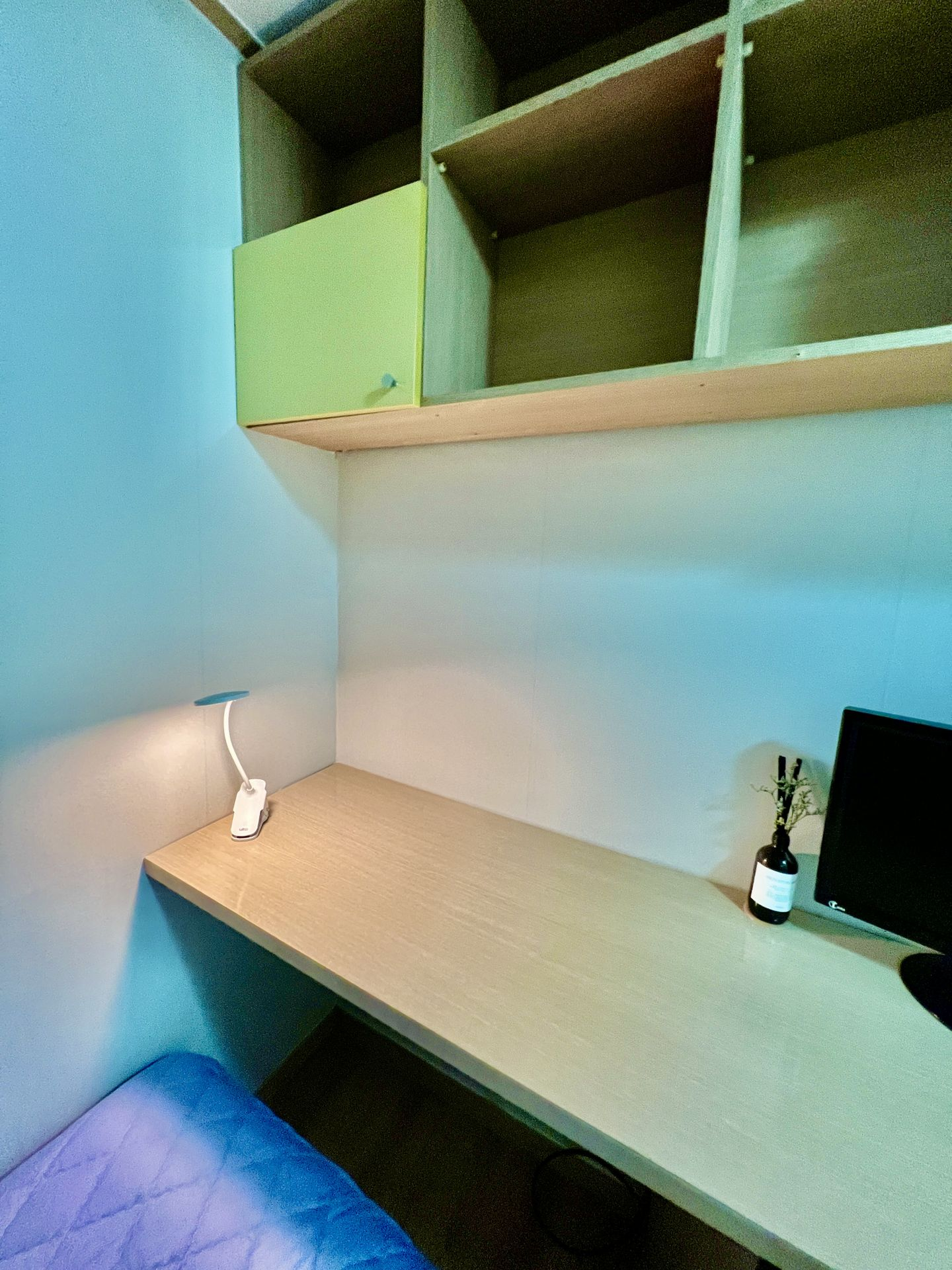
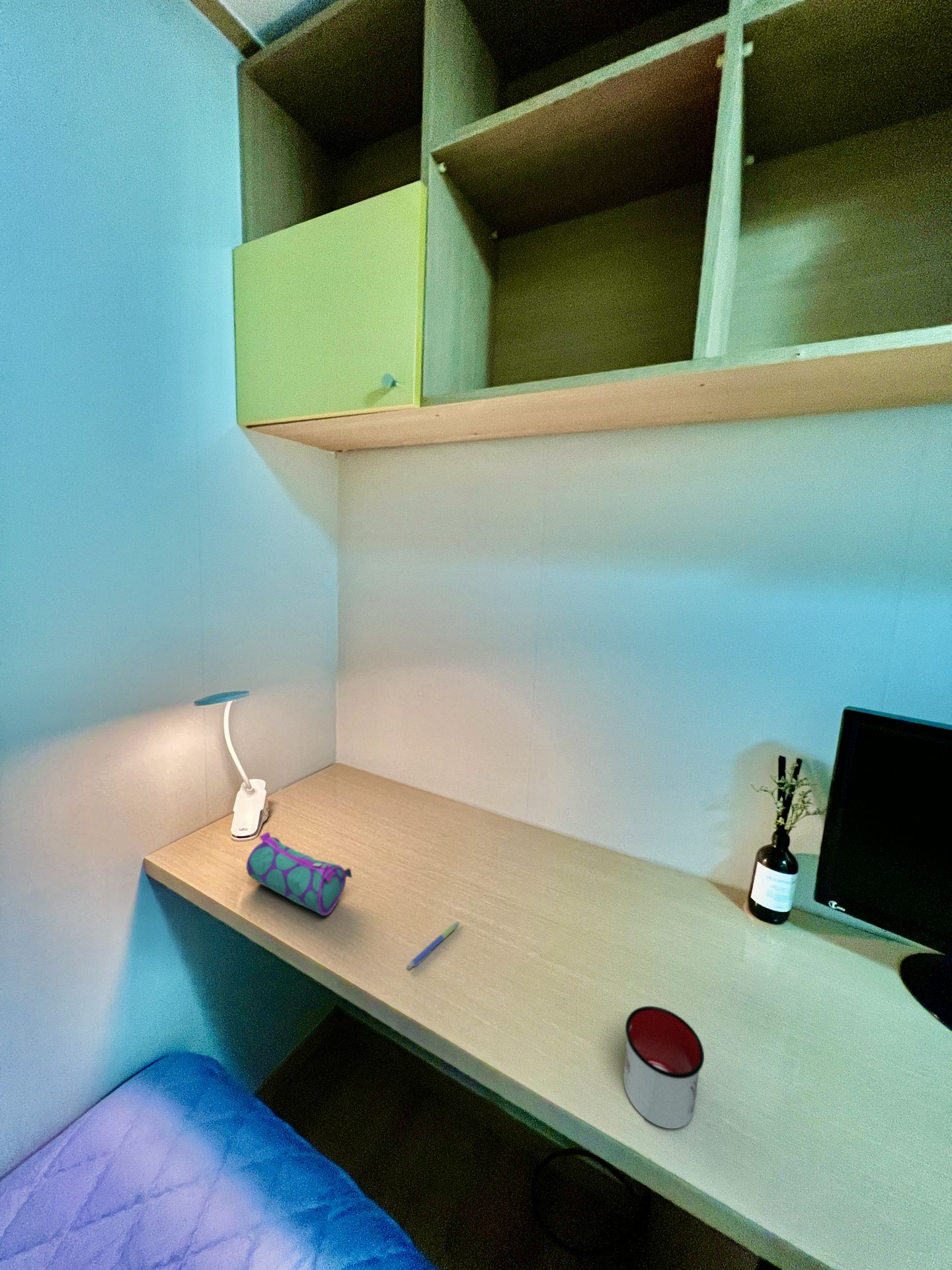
+ pencil case (297, 872)
+ mug (662, 1057)
+ pen (435, 943)
